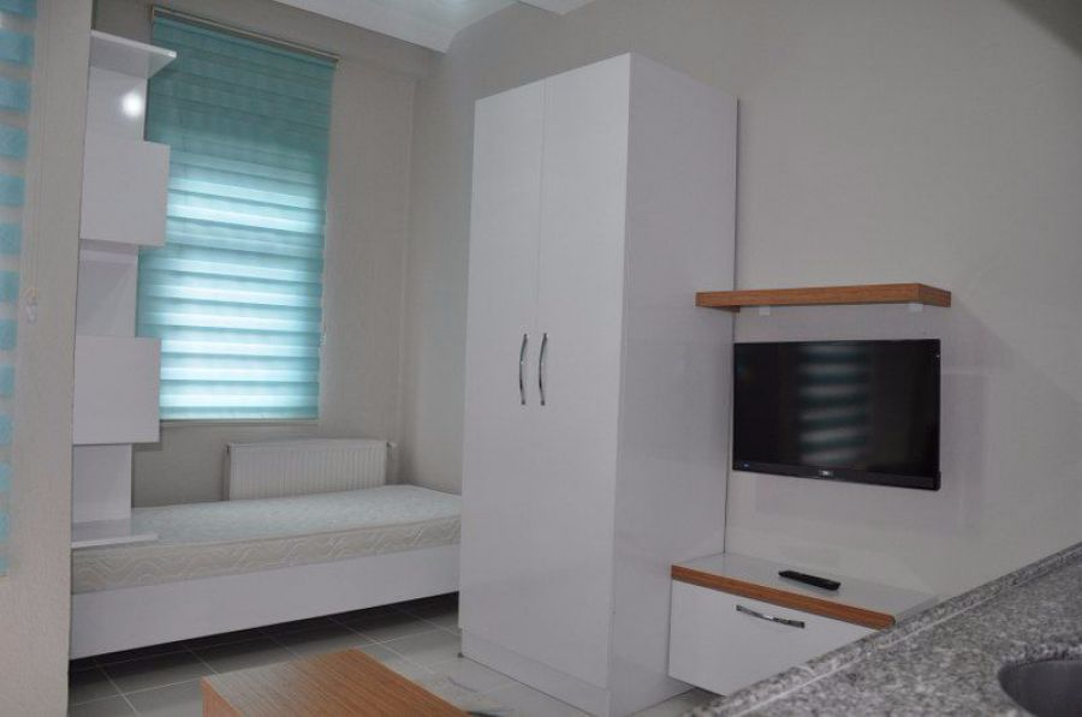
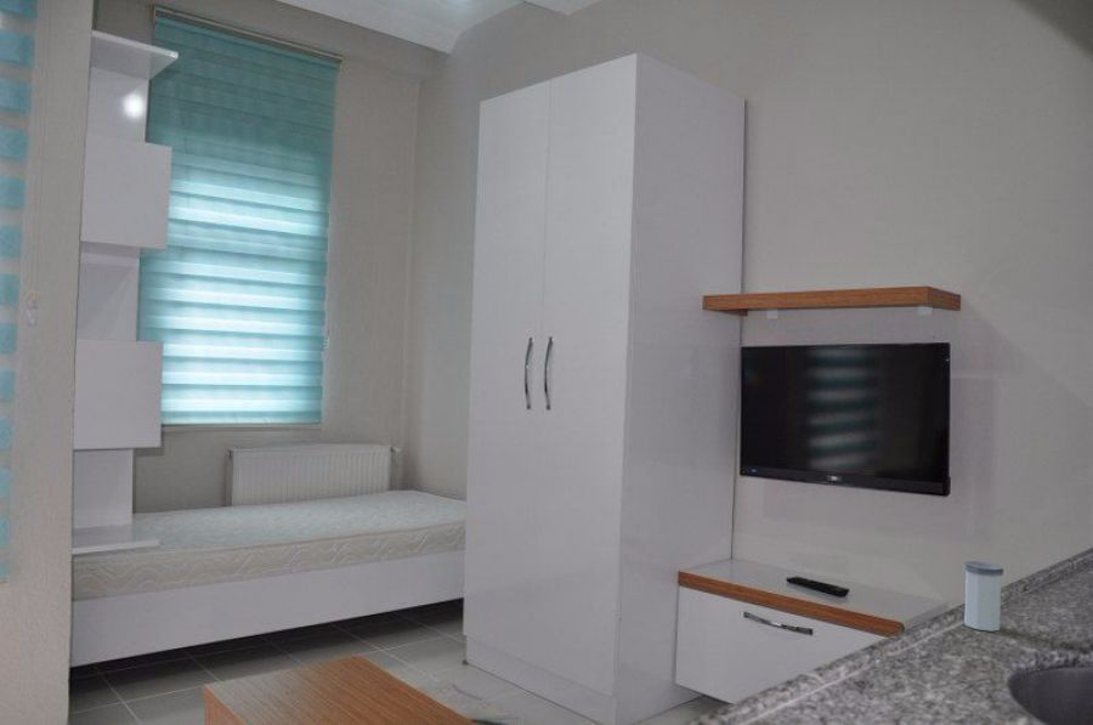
+ salt shaker (982, 595)
